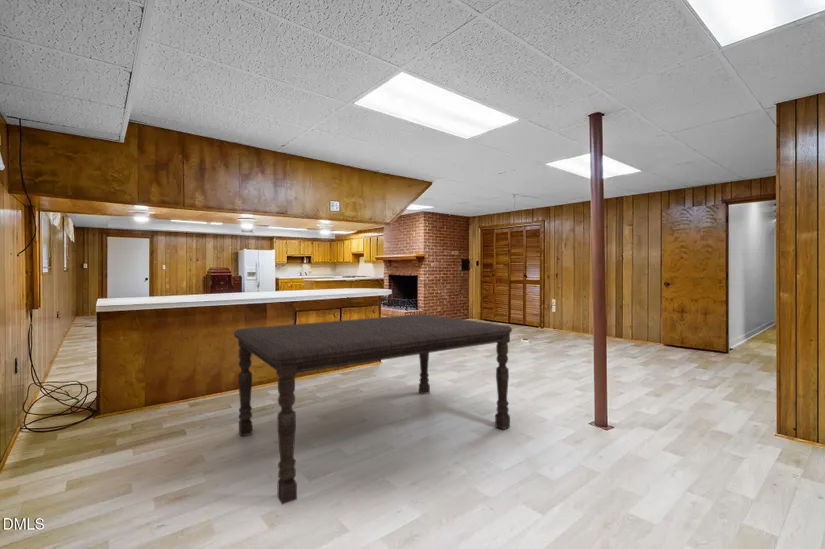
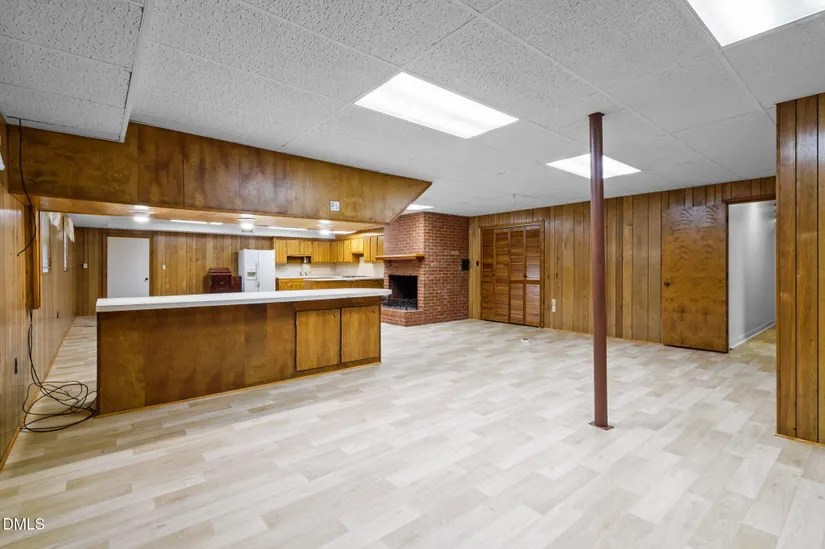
- dining table (371, 361)
